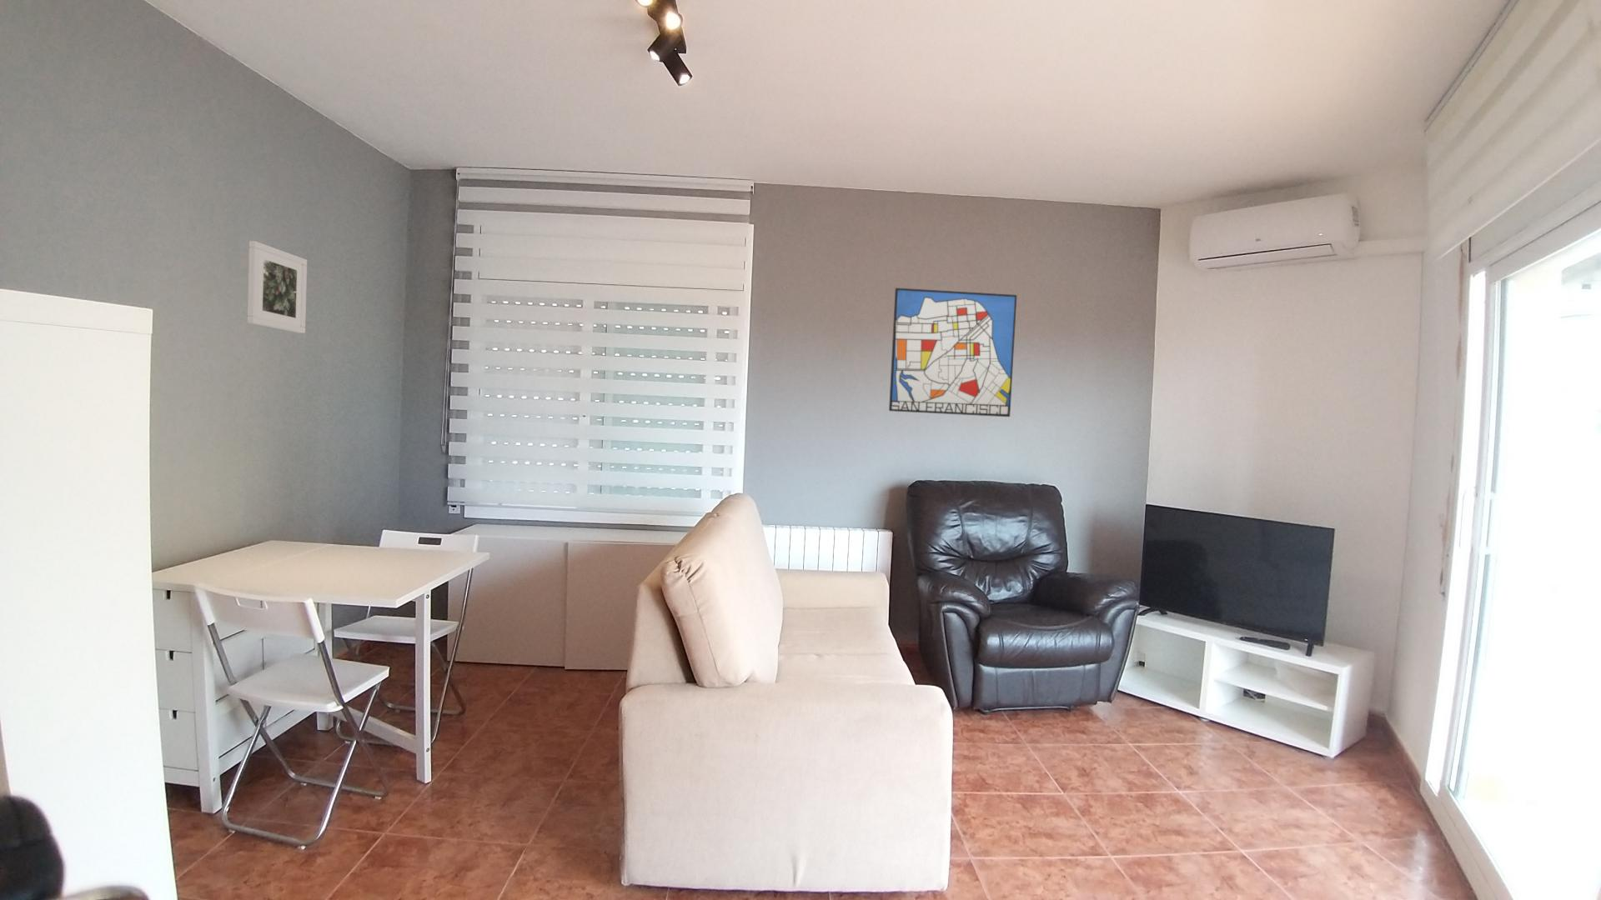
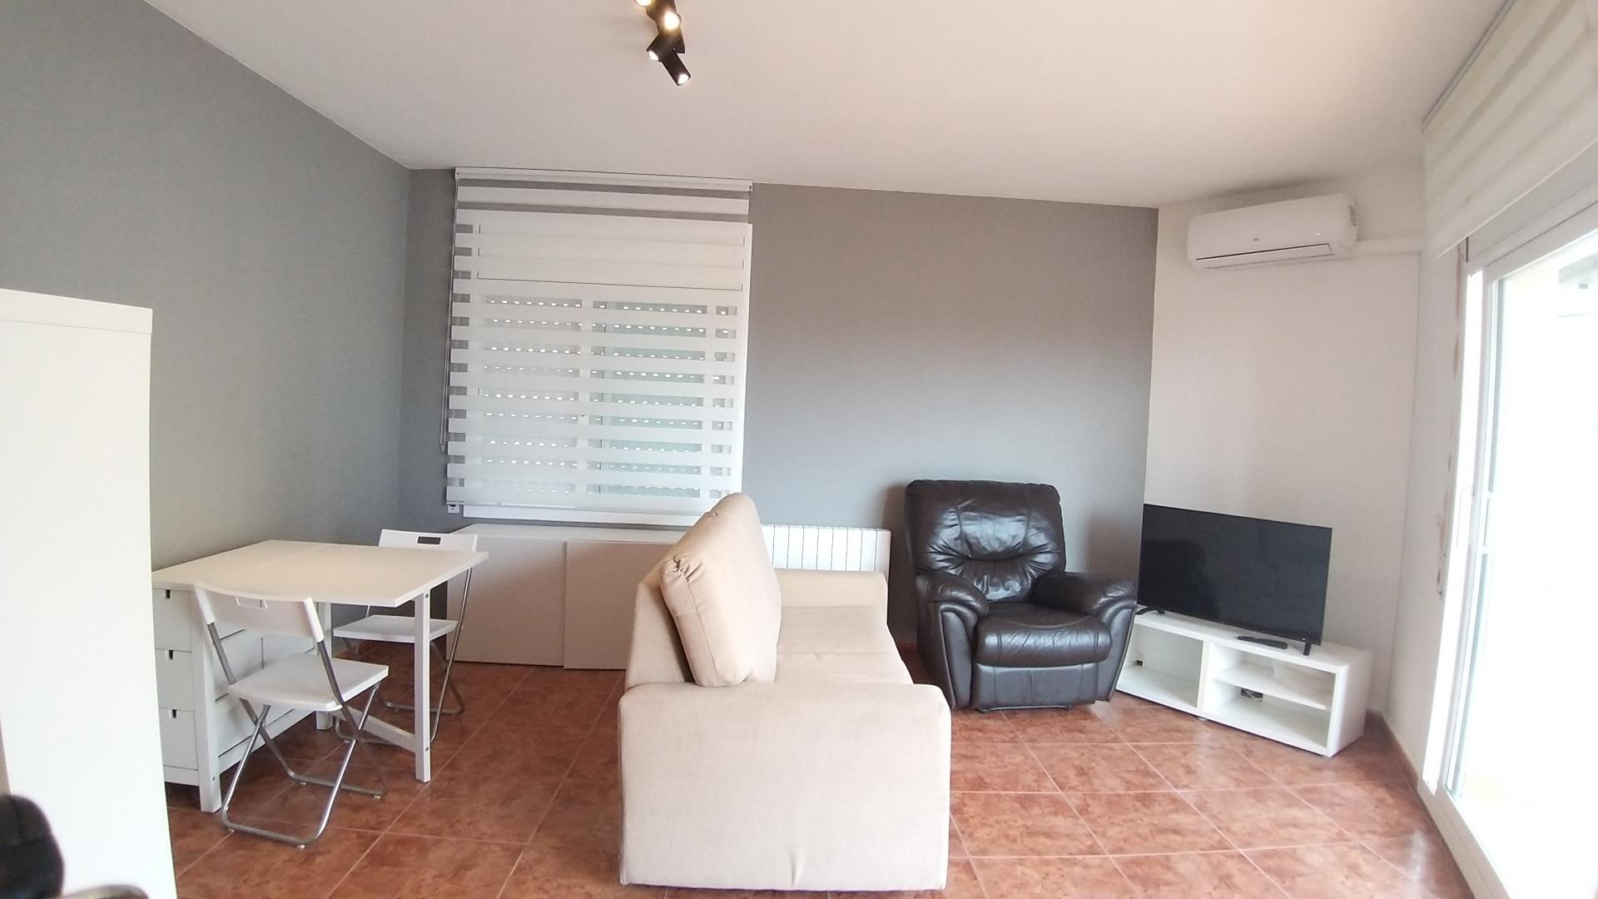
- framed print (278, 289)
- wall art (952, 353)
